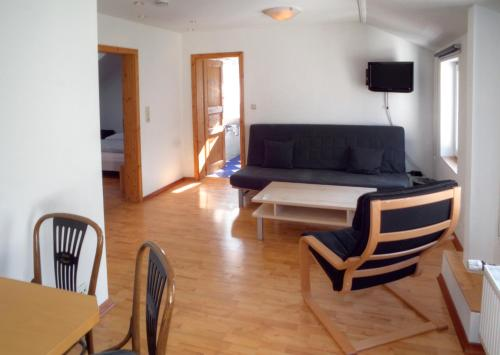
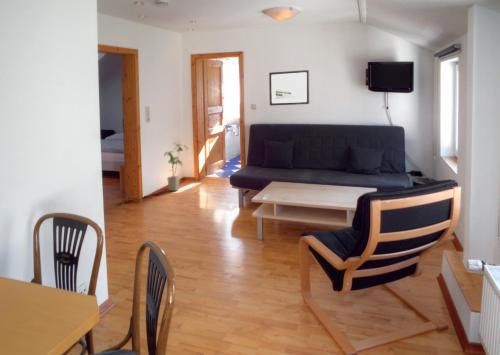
+ house plant (176, 166)
+ wall art (289, 88)
